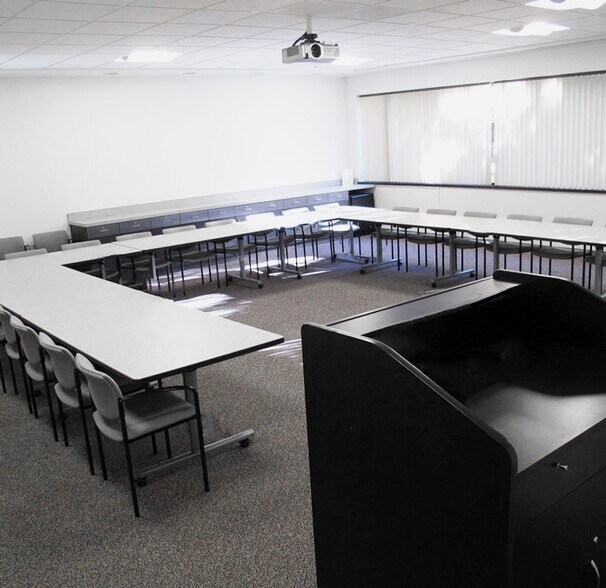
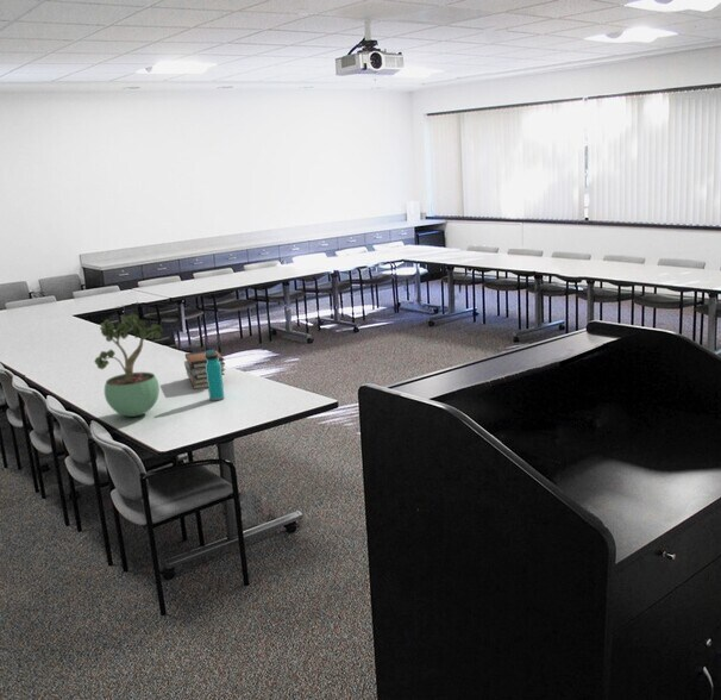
+ potted plant (131, 364)
+ book stack (205, 368)
+ water bottle (214, 374)
